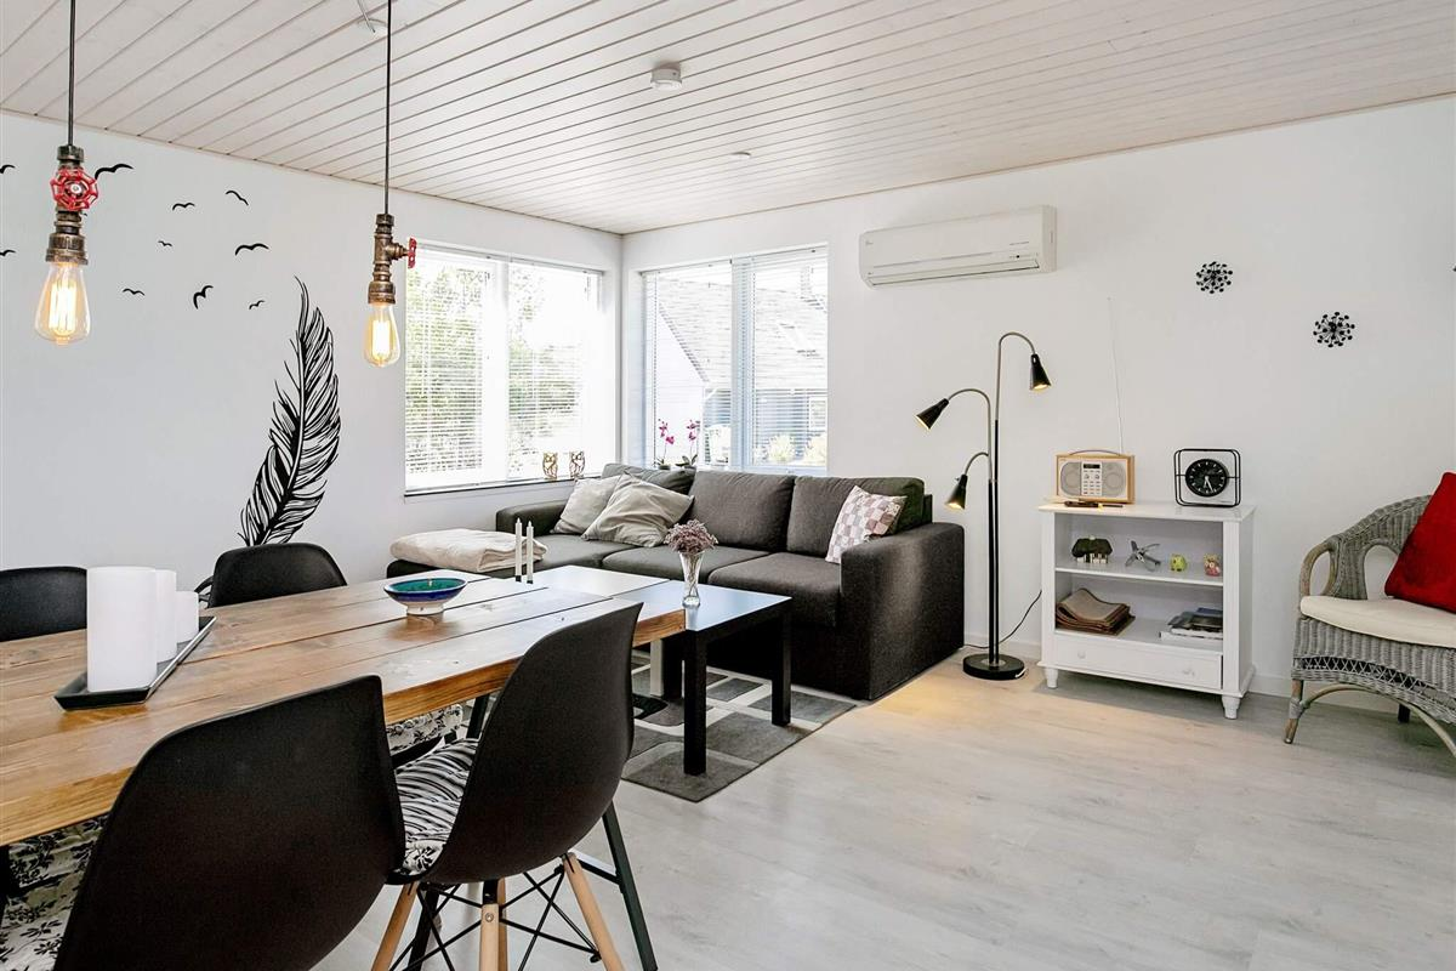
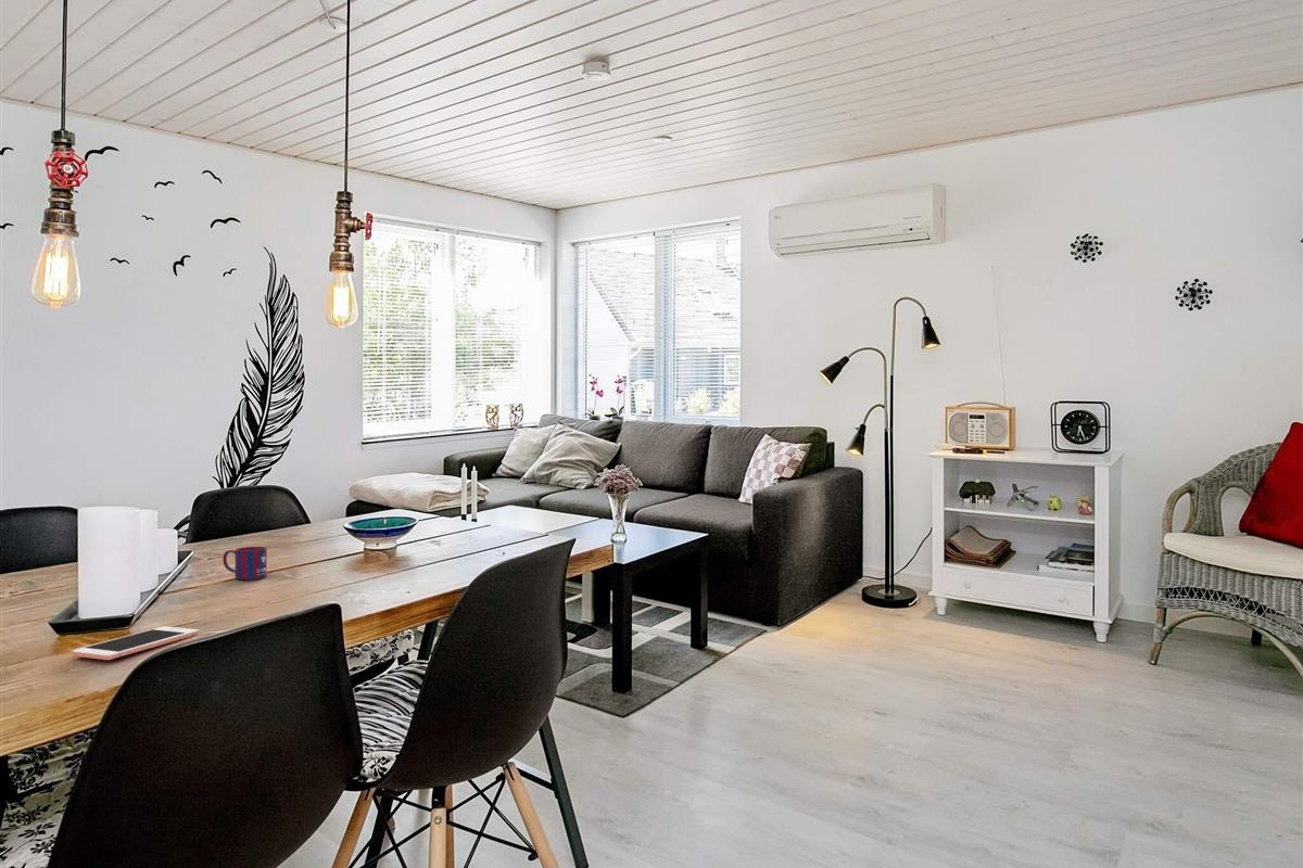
+ cell phone (138, 641)
+ mug (244, 562)
